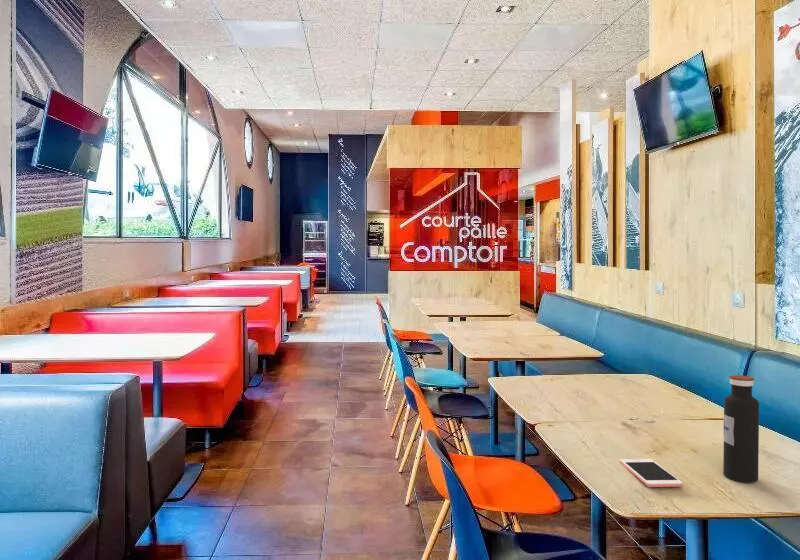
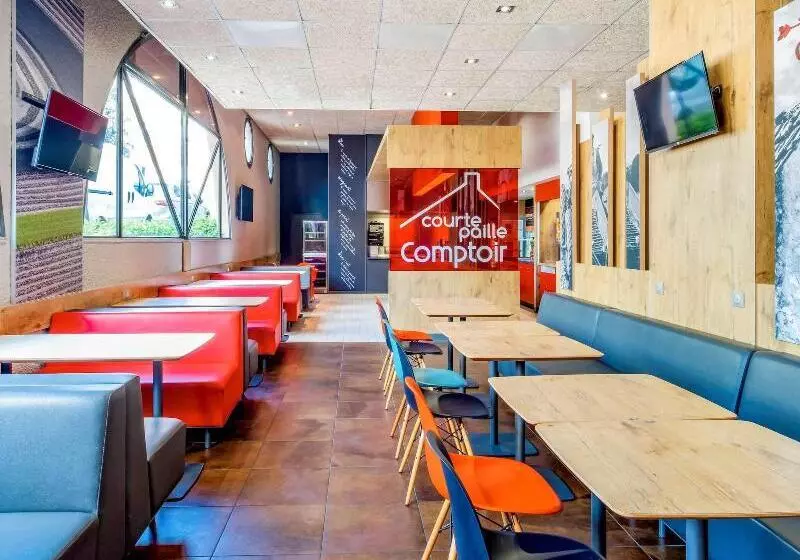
- cell phone (649, 472)
- water bottle (741, 427)
